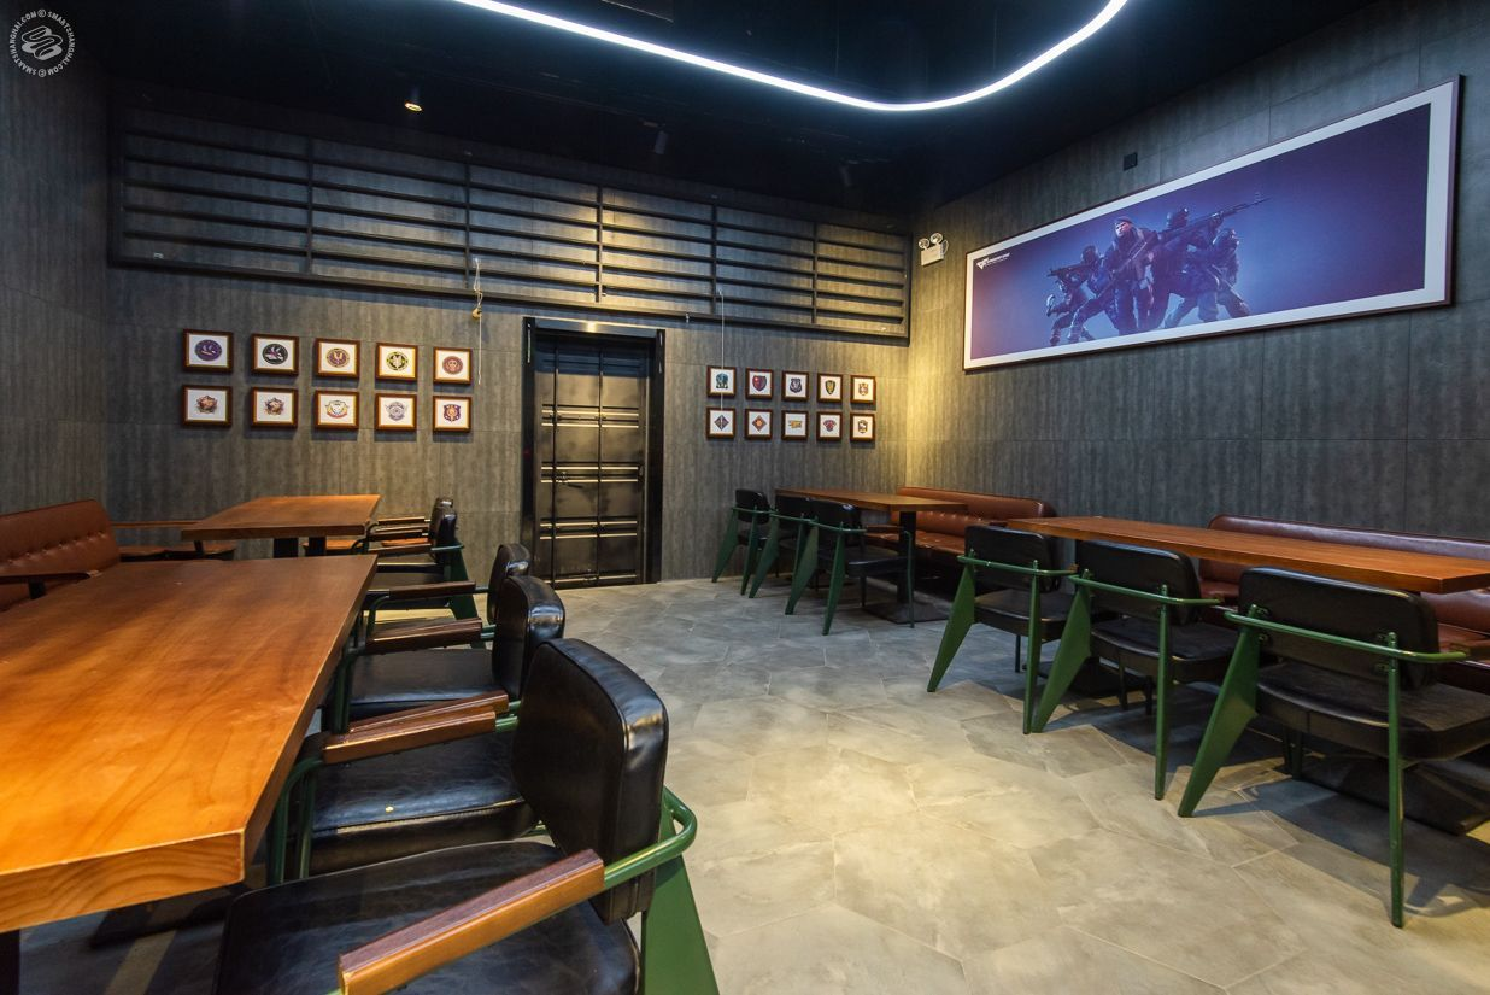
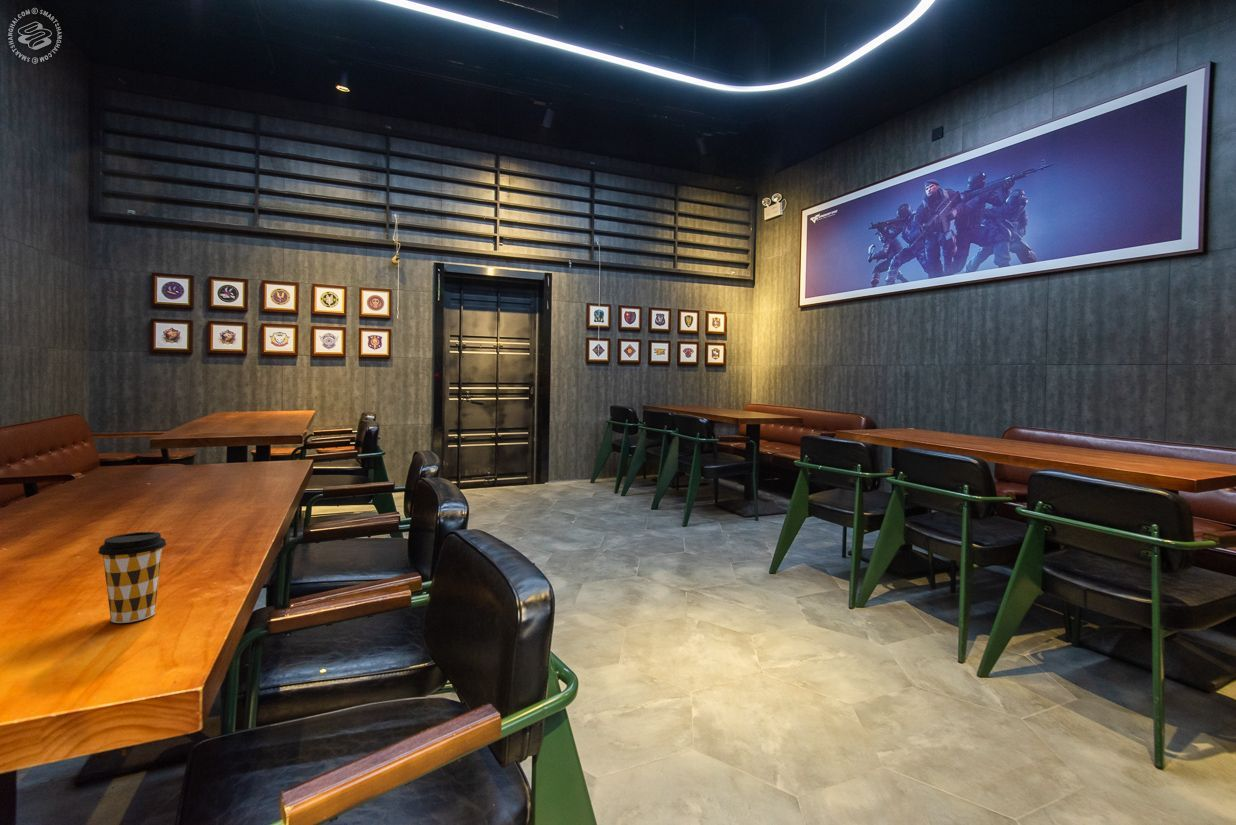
+ coffee cup (133, 576)
